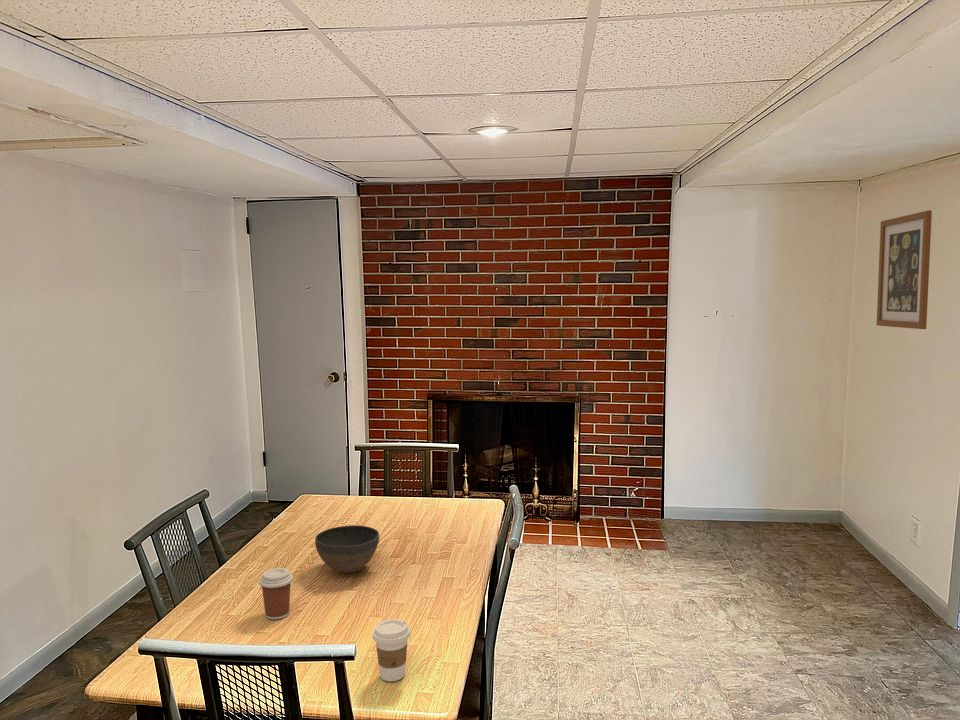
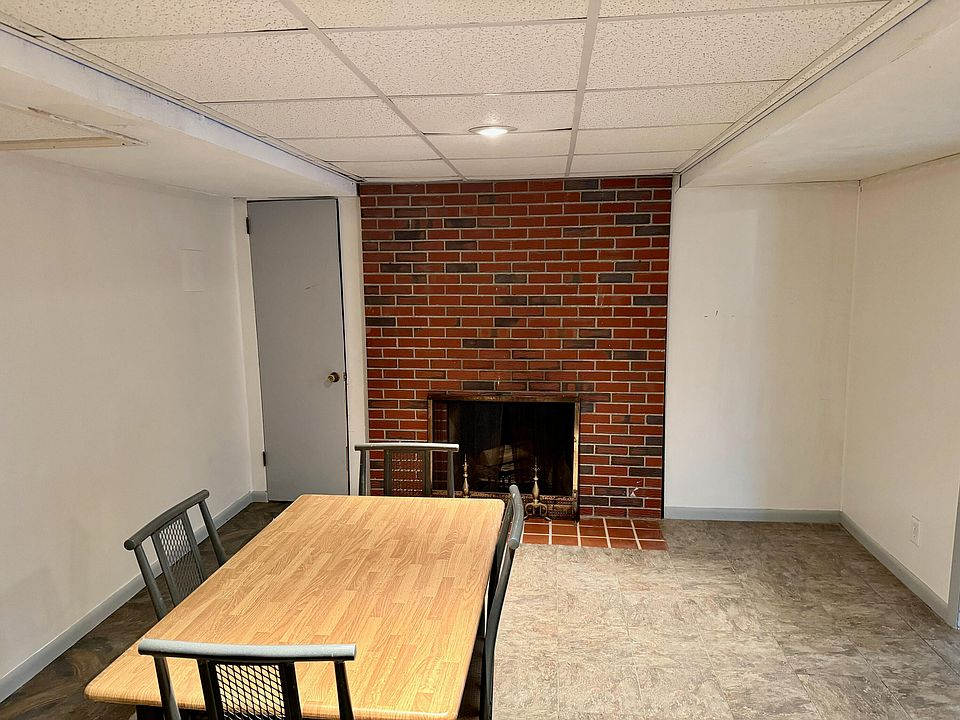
- coffee cup (391, 650)
- coffee cup (276, 593)
- wall art (902, 272)
- bowl (347, 553)
